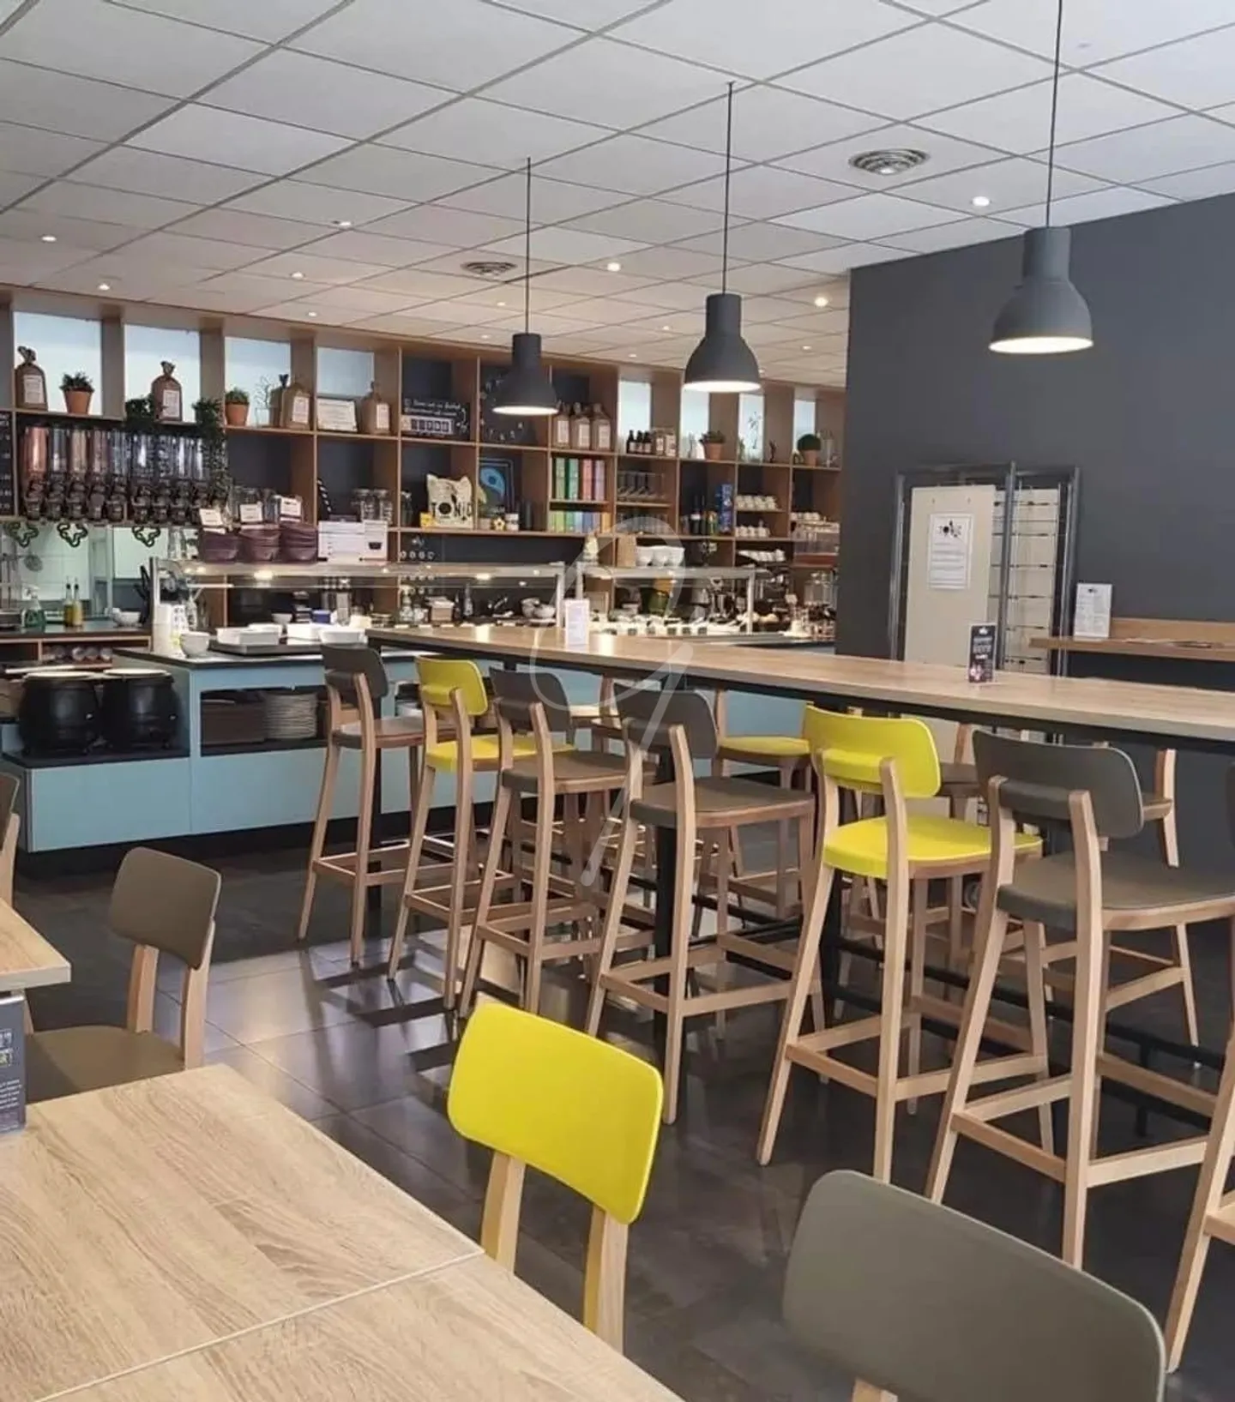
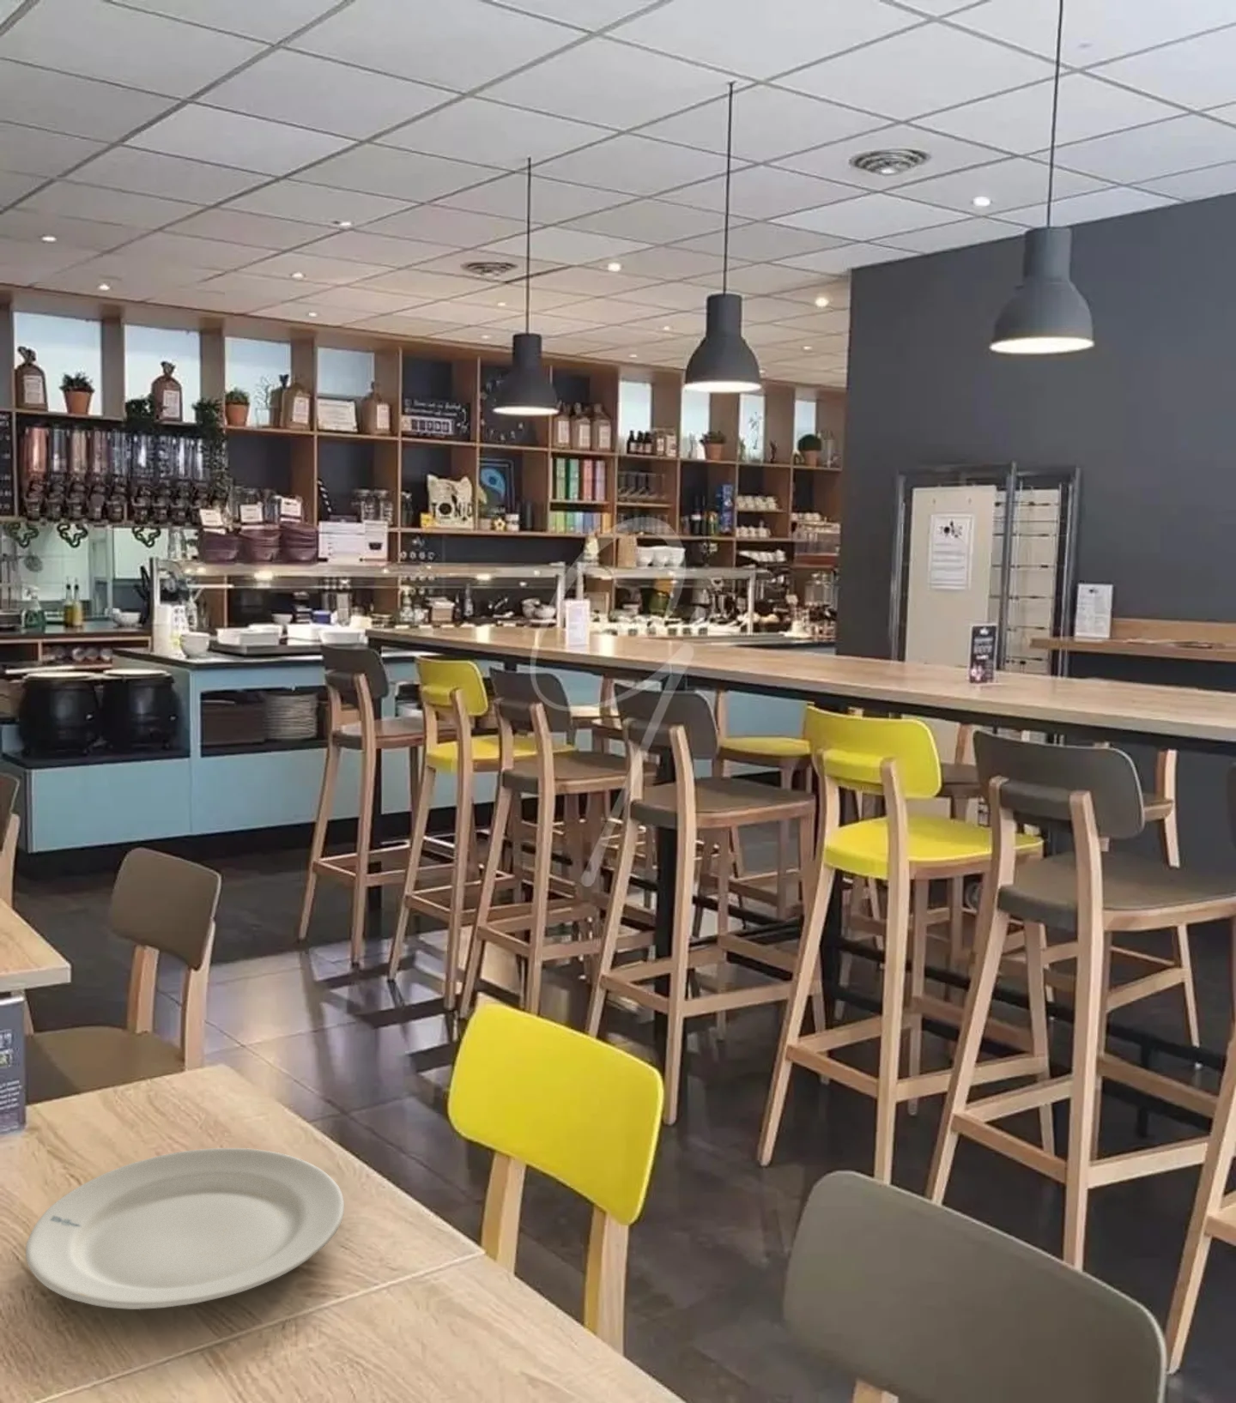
+ chinaware (191, 1231)
